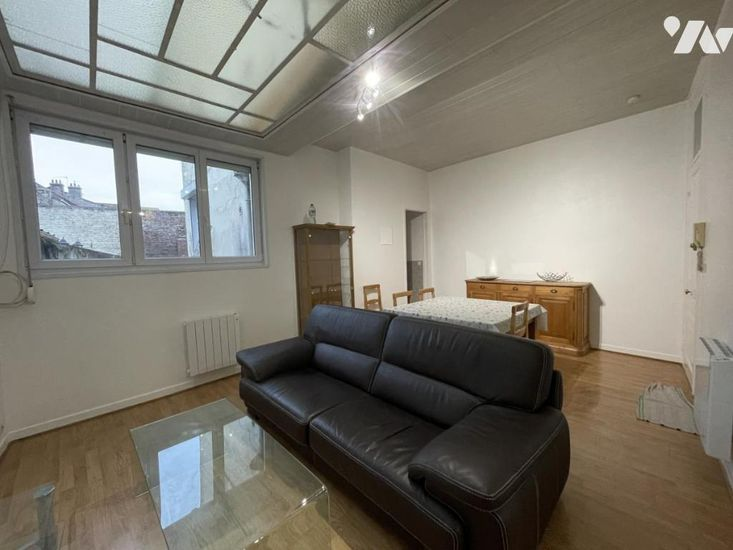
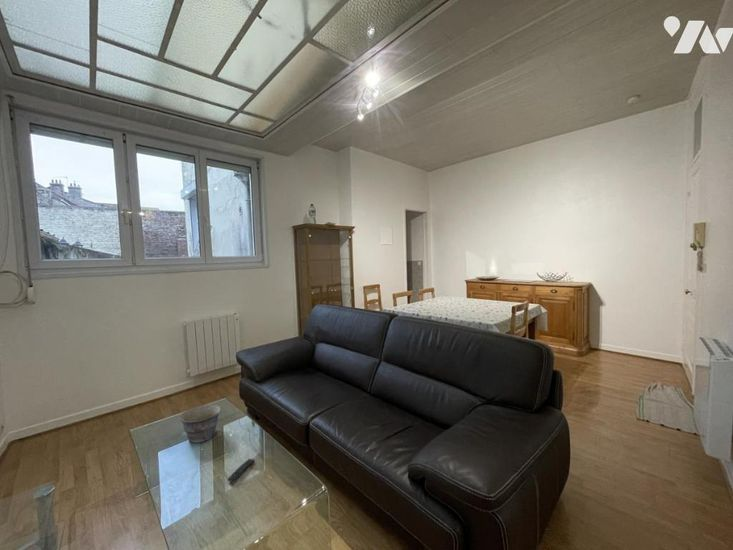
+ bowl (201, 424)
+ remote control (242, 468)
